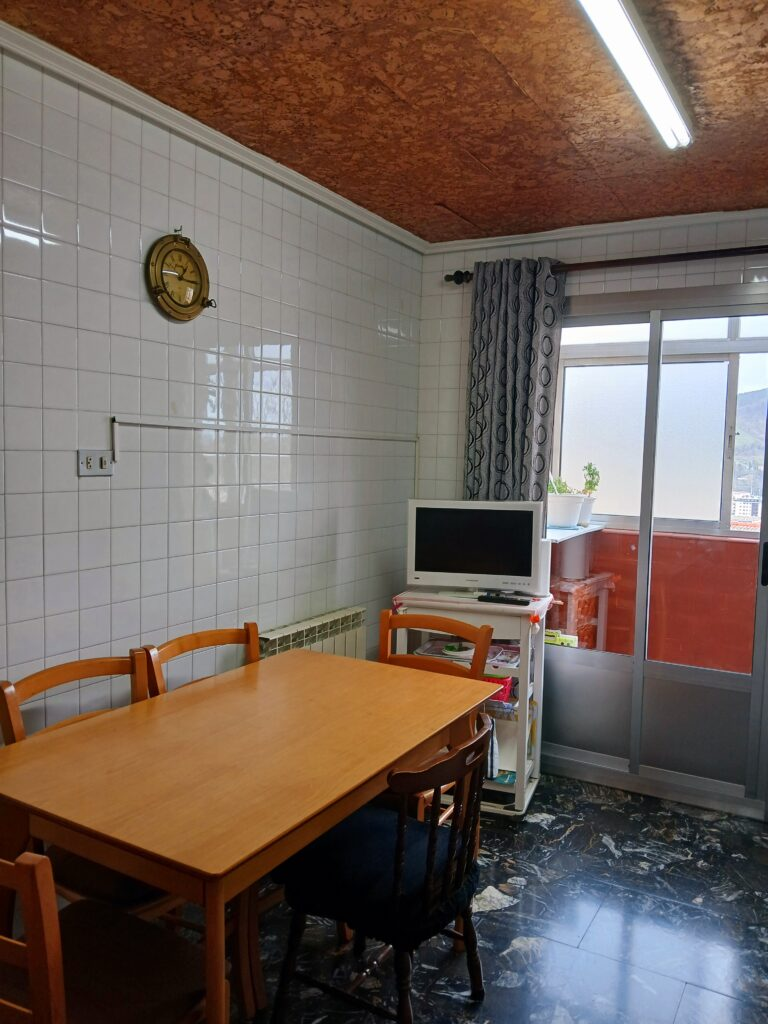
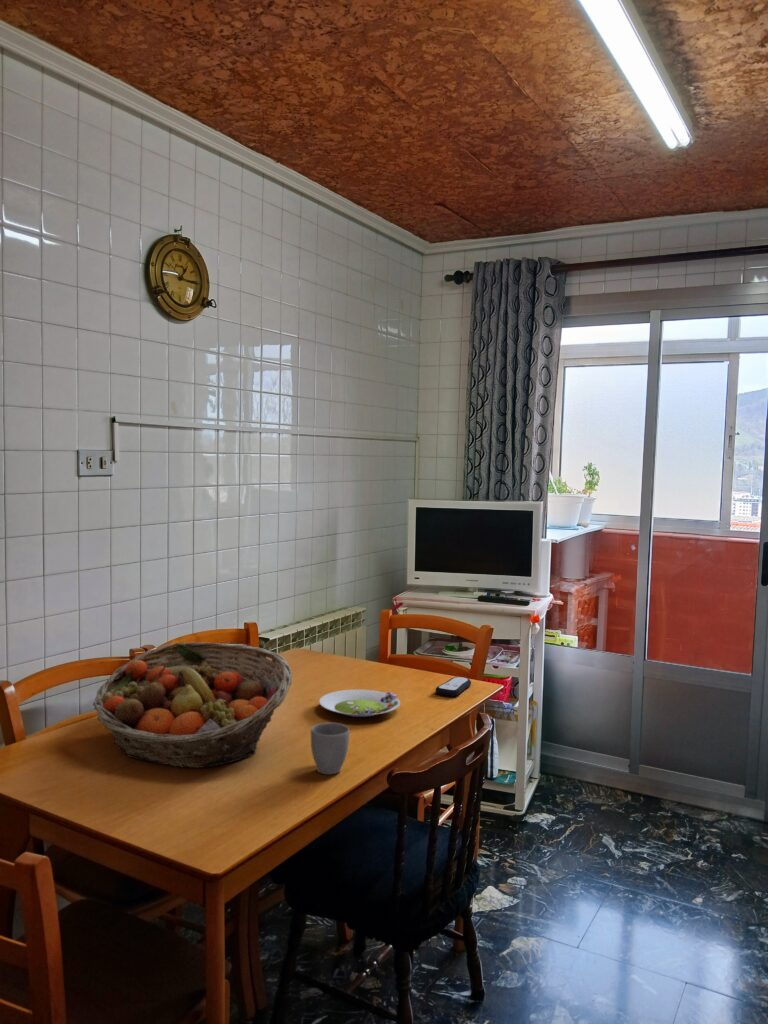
+ mug (333, 747)
+ salad plate (359, 703)
+ remote control (454, 685)
+ fruit basket (194, 700)
